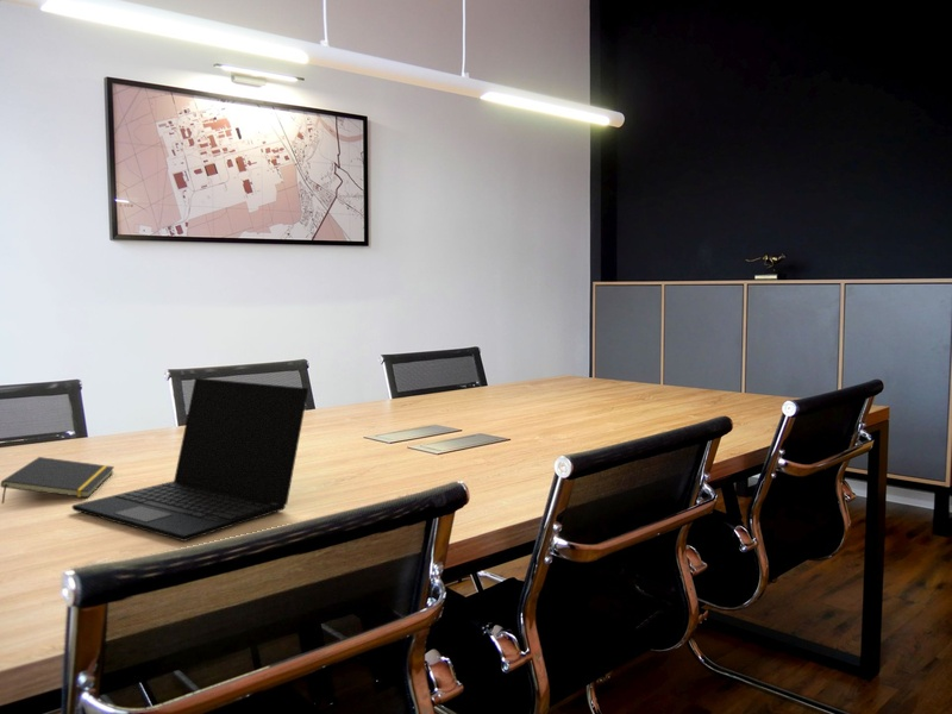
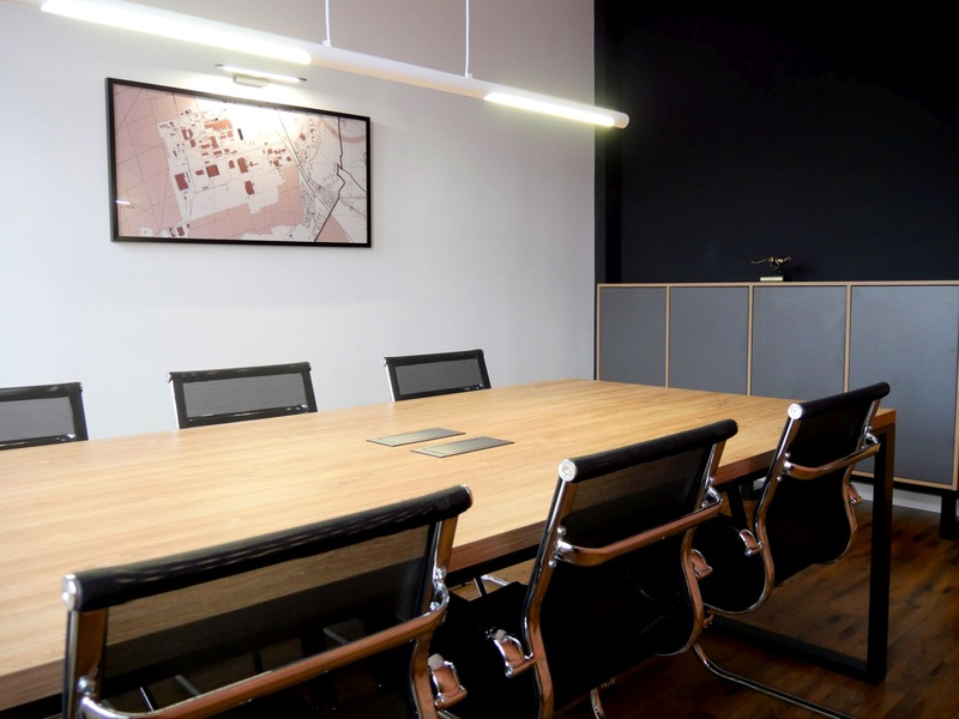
- notepad (61, 476)
- laptop (192, 449)
